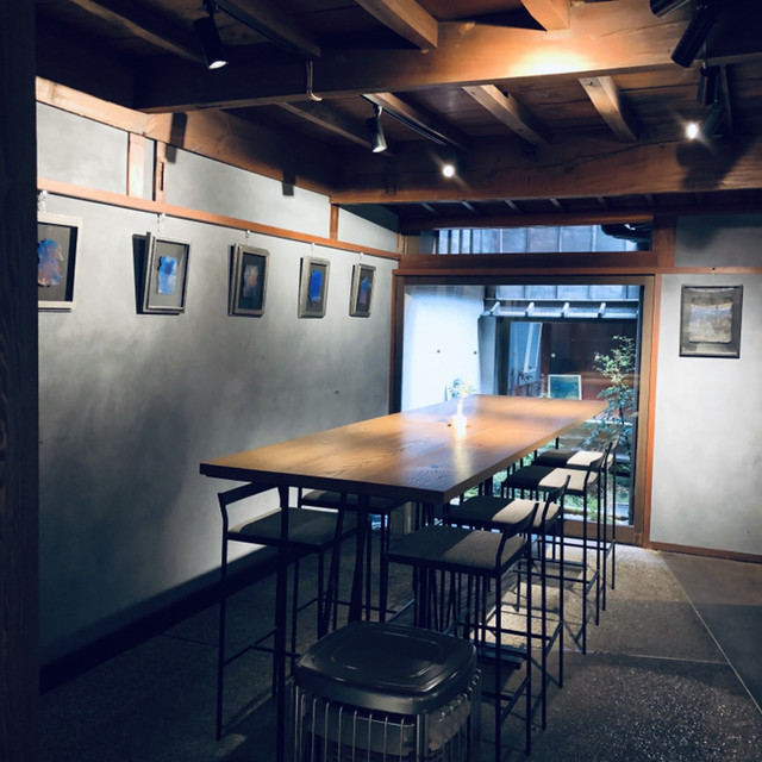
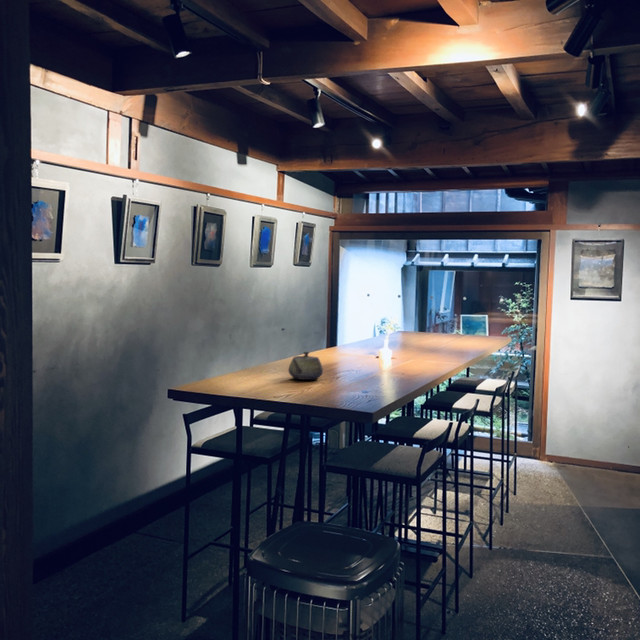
+ teapot (304, 365)
